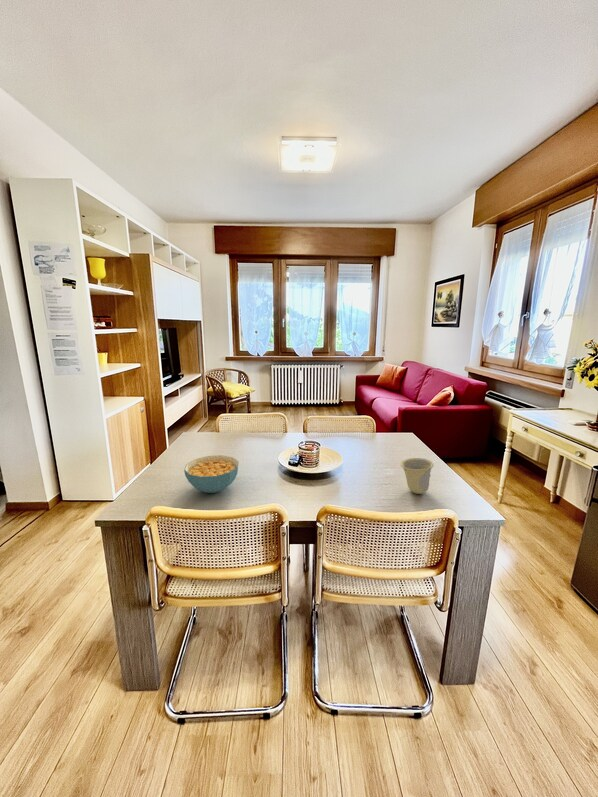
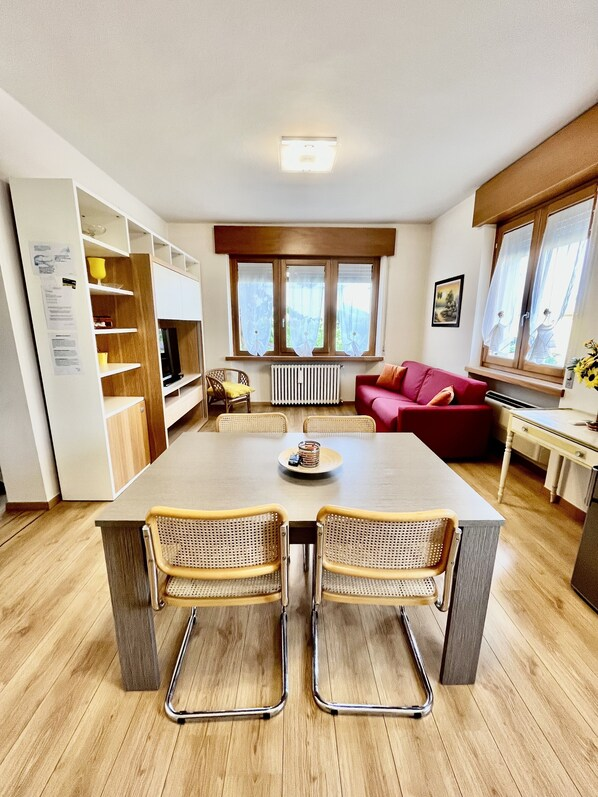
- cup (415, 476)
- cereal bowl (212, 477)
